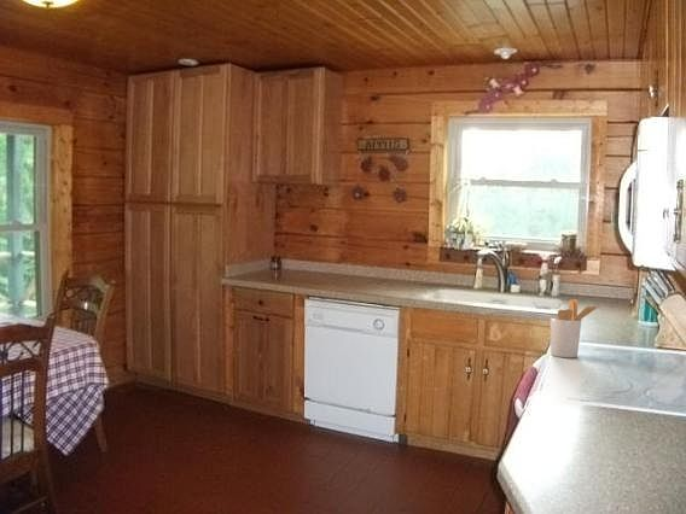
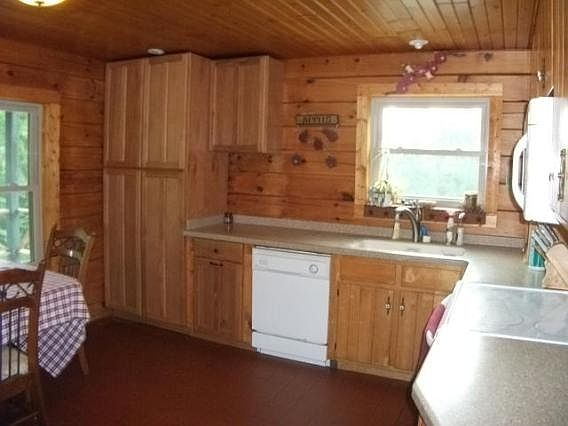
- utensil holder (572, 328)
